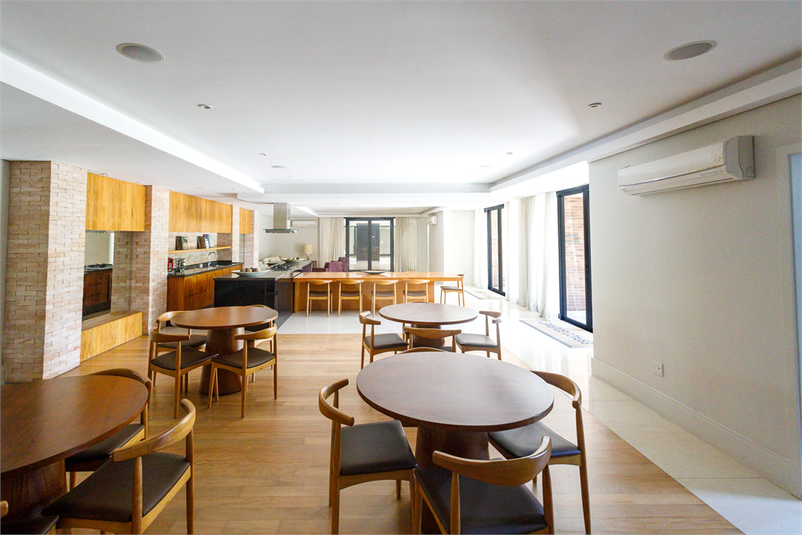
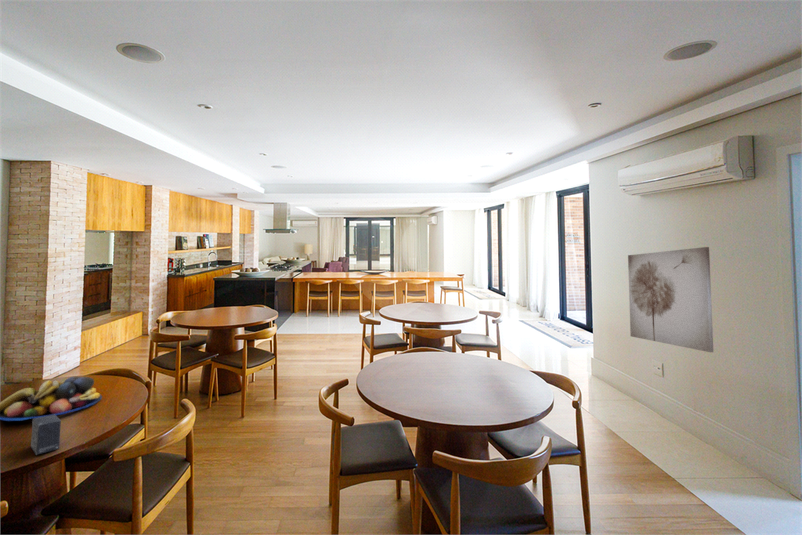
+ fruit bowl (52, 393)
+ wall art (664, 297)
+ small box (46, 433)
